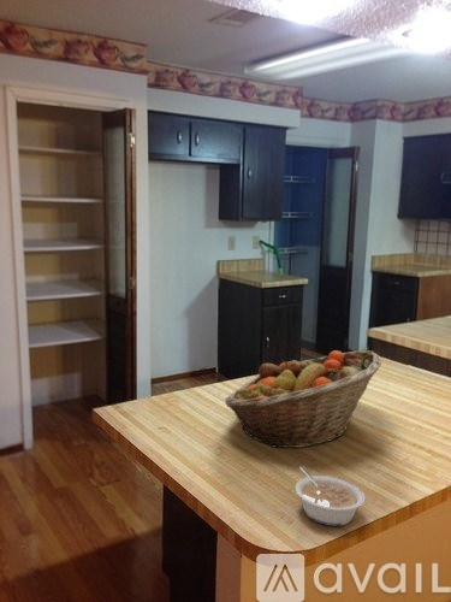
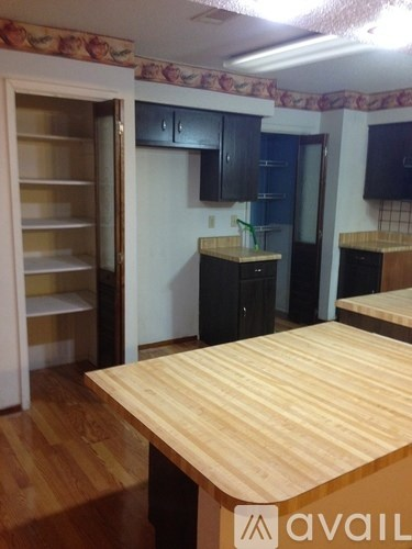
- fruit basket (304, 389)
- legume (326, 498)
